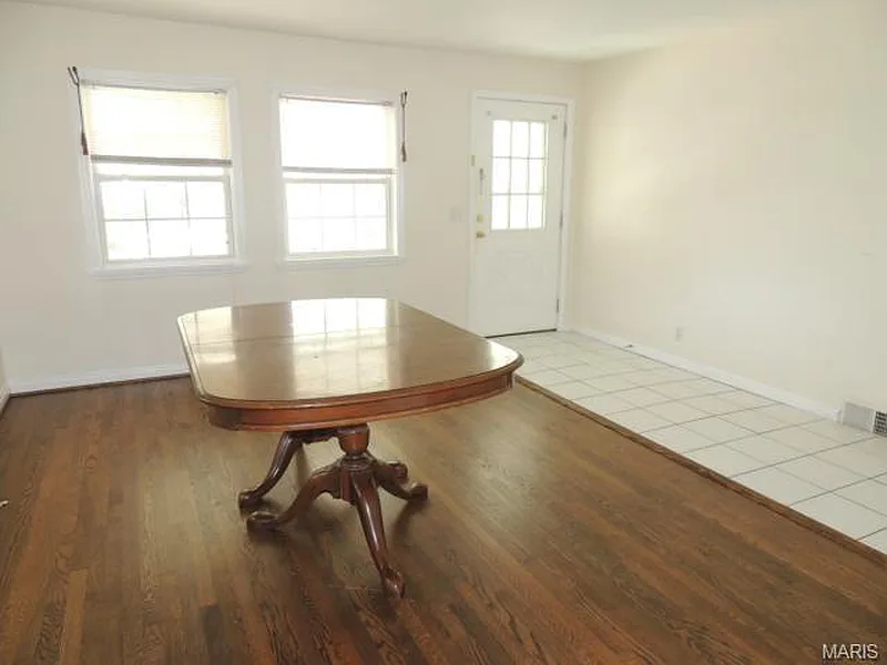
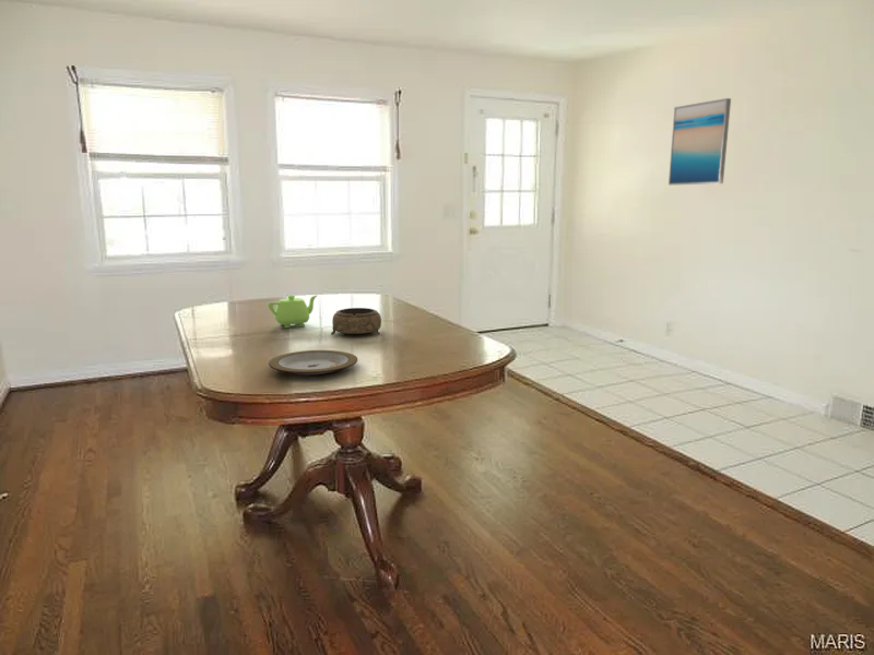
+ decorative bowl (355, 321)
+ wall art (697, 144)
+ teapot (293, 310)
+ plate (314, 364)
